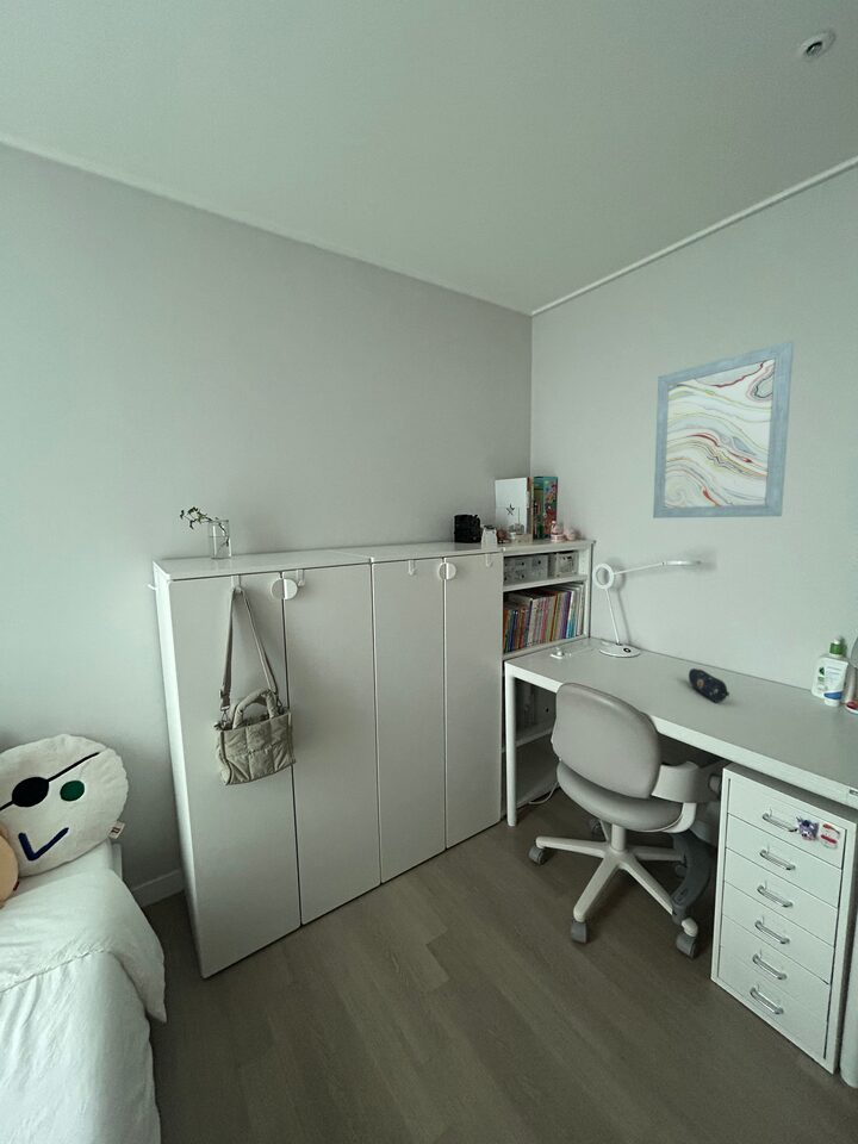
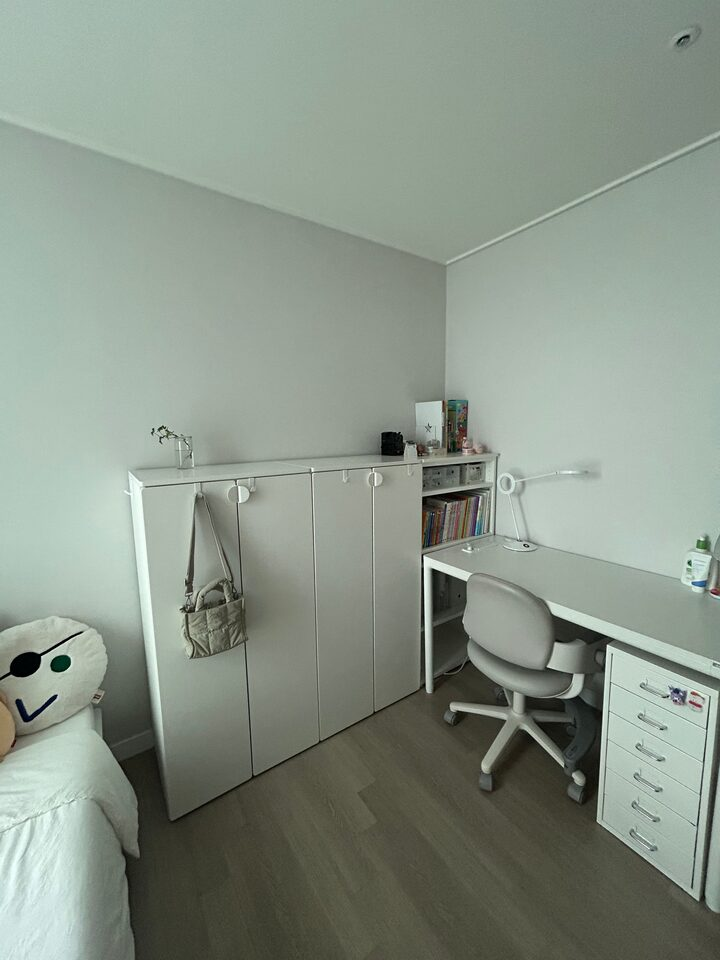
- wall art (714, 440)
- pencil case (705, 684)
